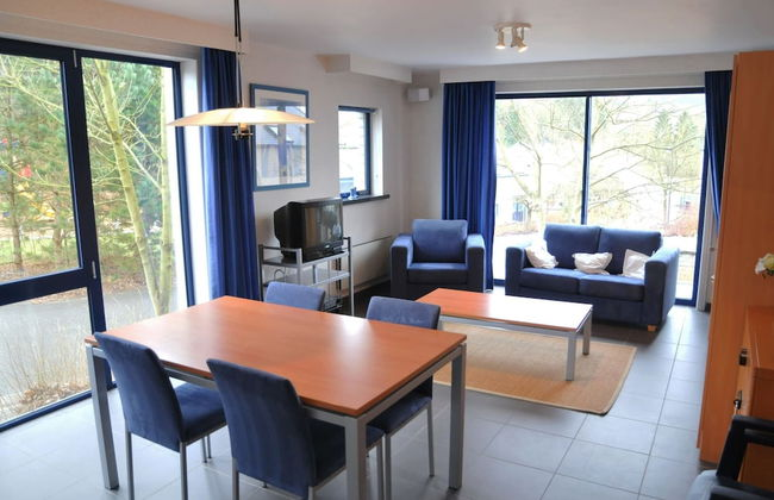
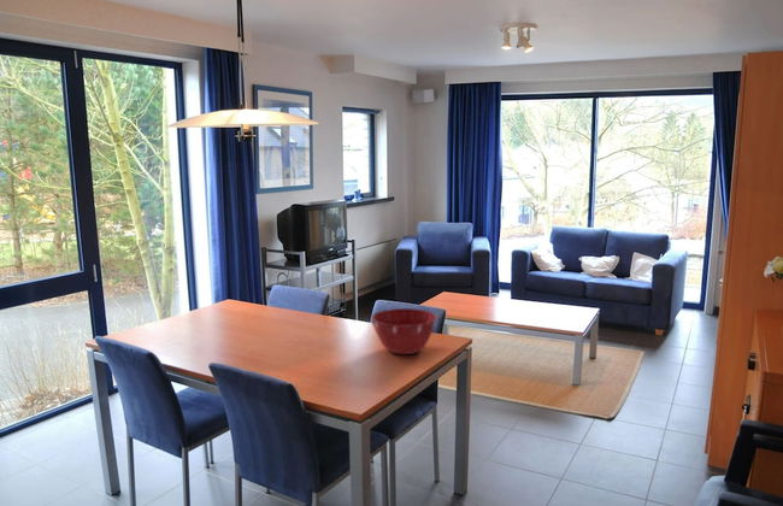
+ mixing bowl (404, 333)
